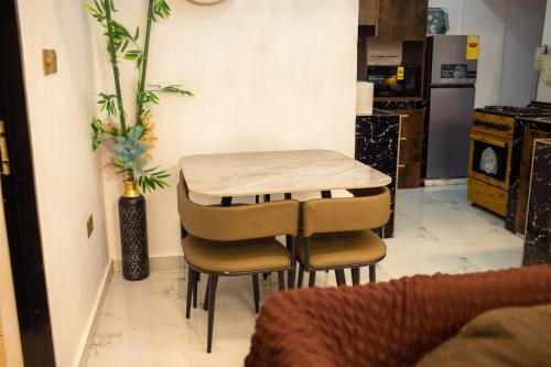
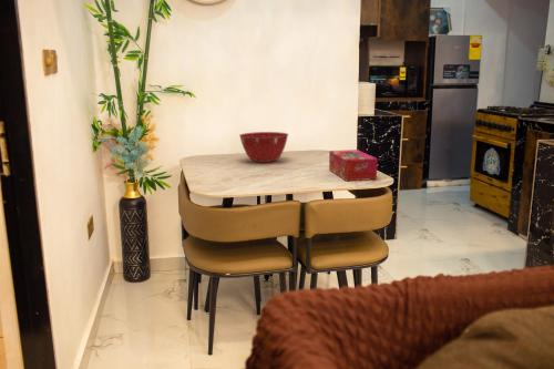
+ mixing bowl (264, 147)
+ tissue box (351, 164)
